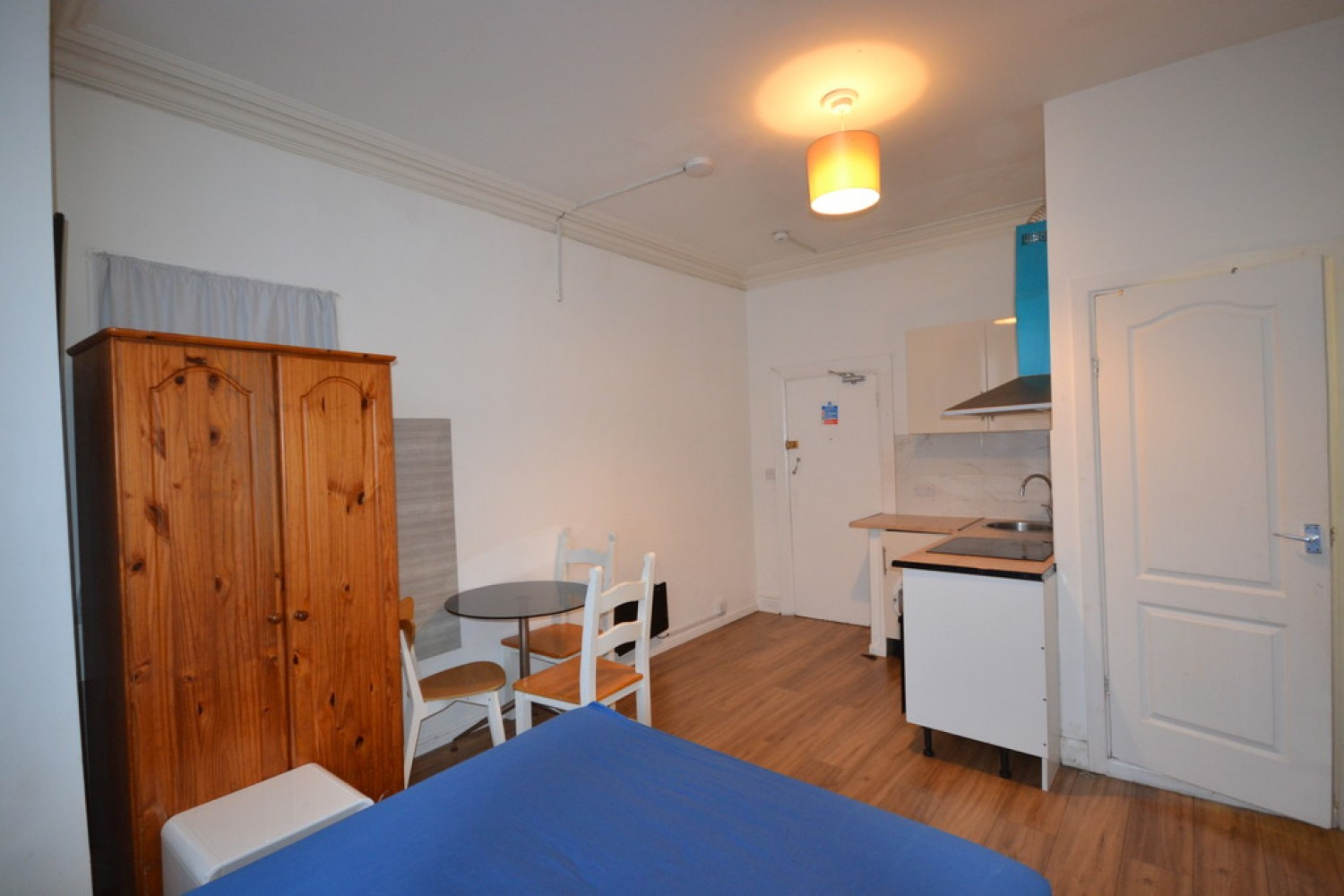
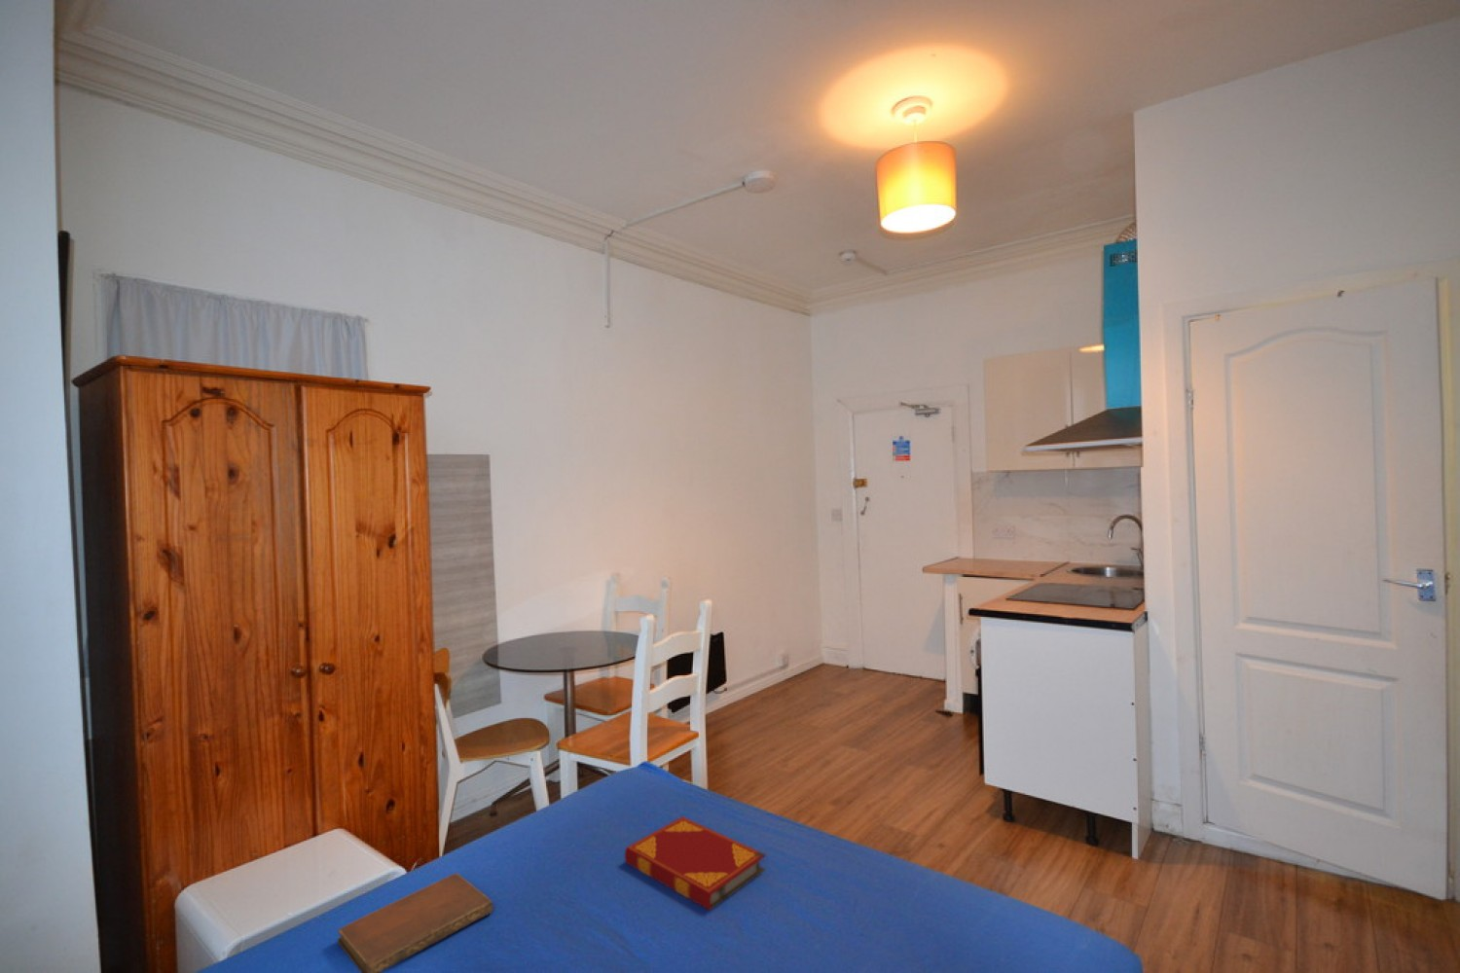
+ notebook (416, 921)
+ hardback book (694, 859)
